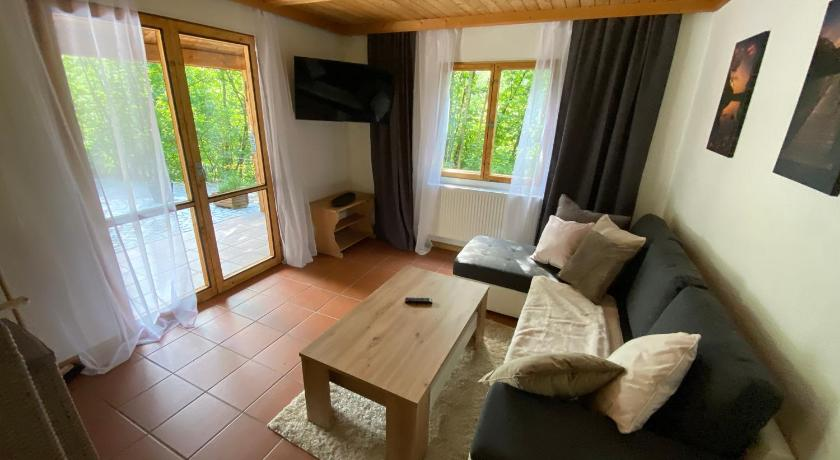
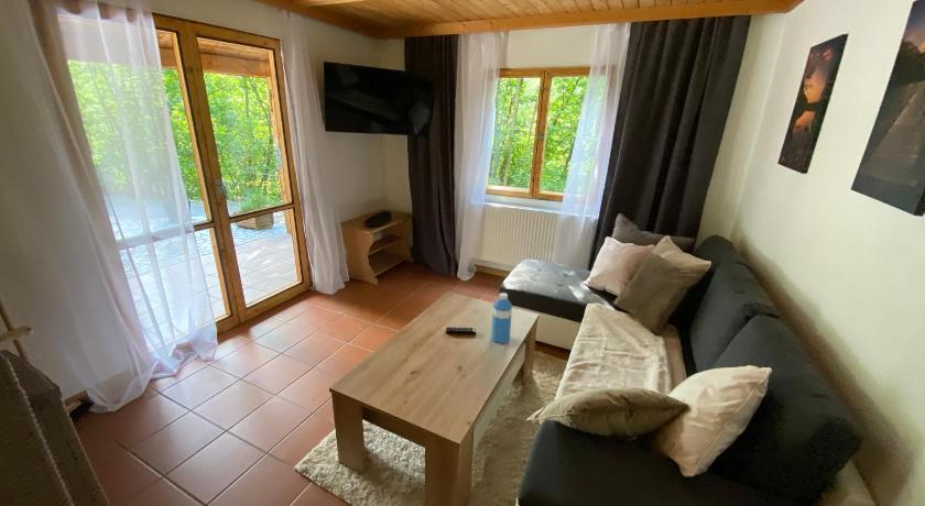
+ water bottle (501, 317)
